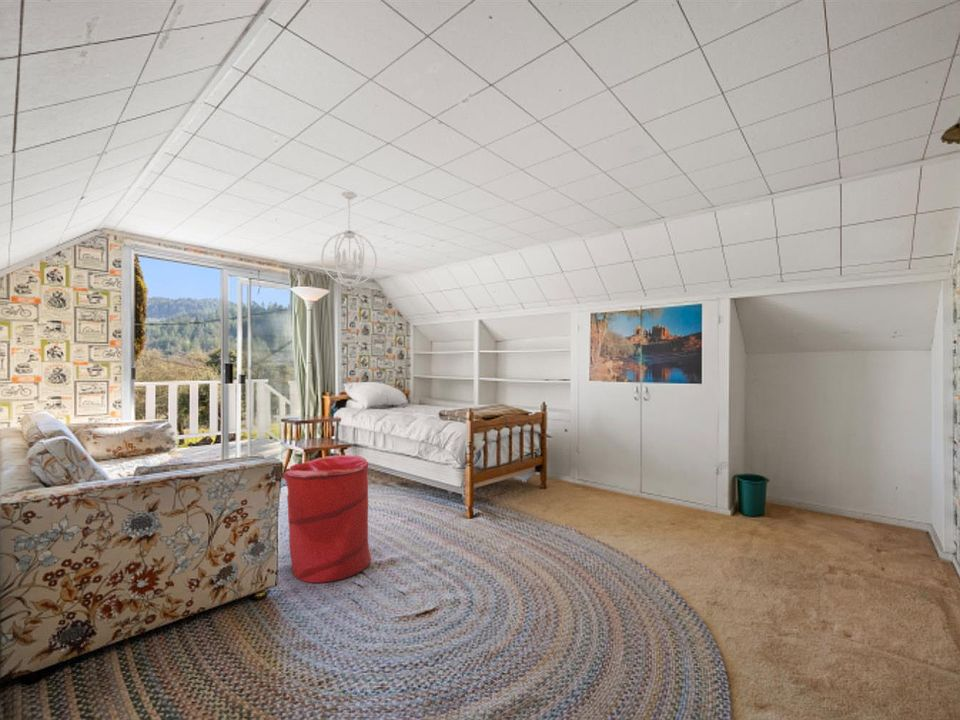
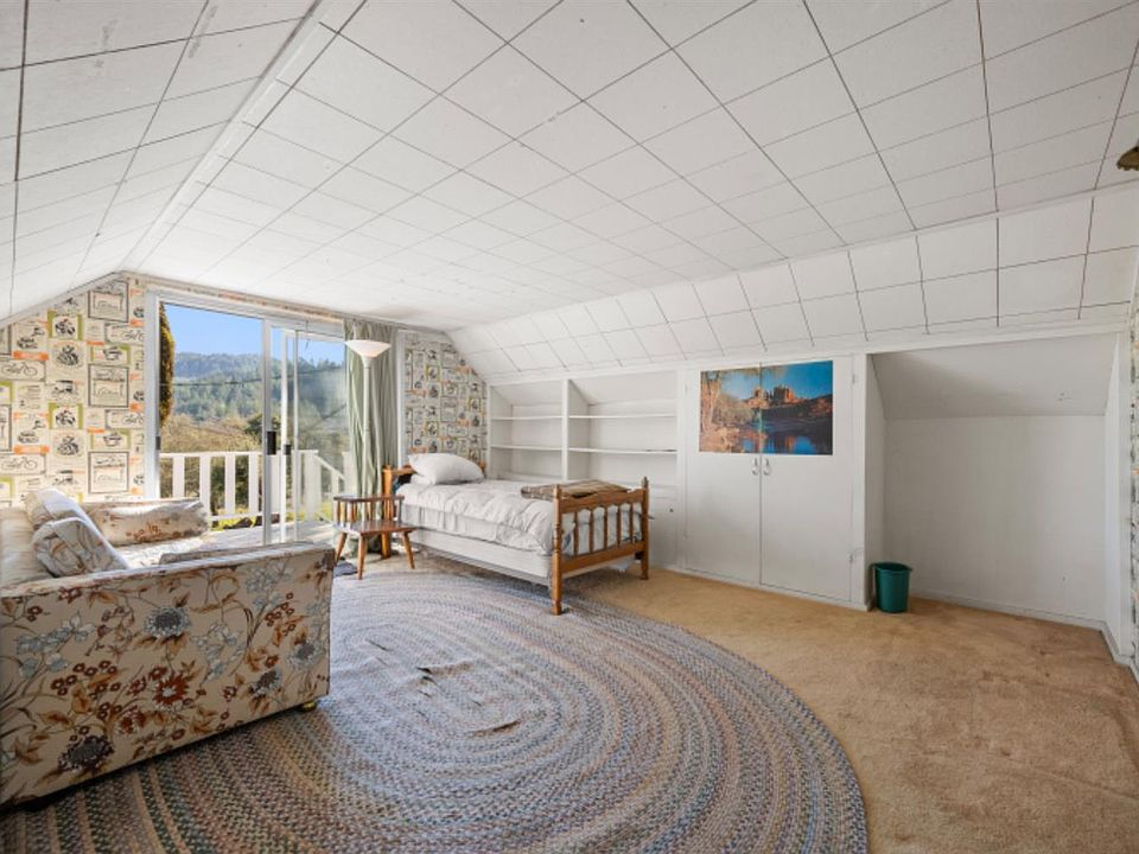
- chandelier (349, 241)
- laundry hamper (328, 512)
